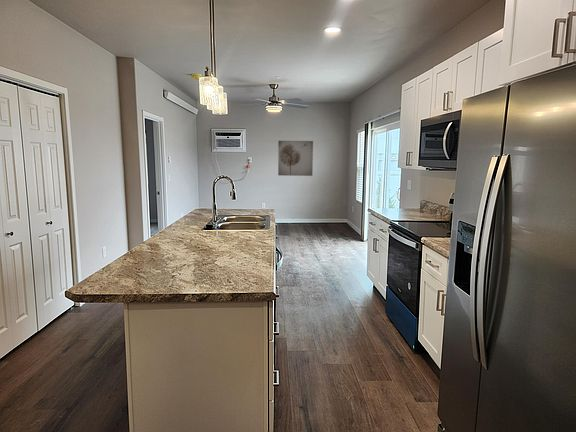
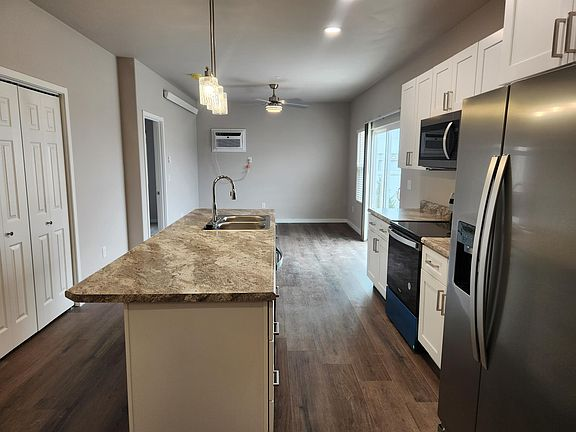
- wall art (295, 158)
